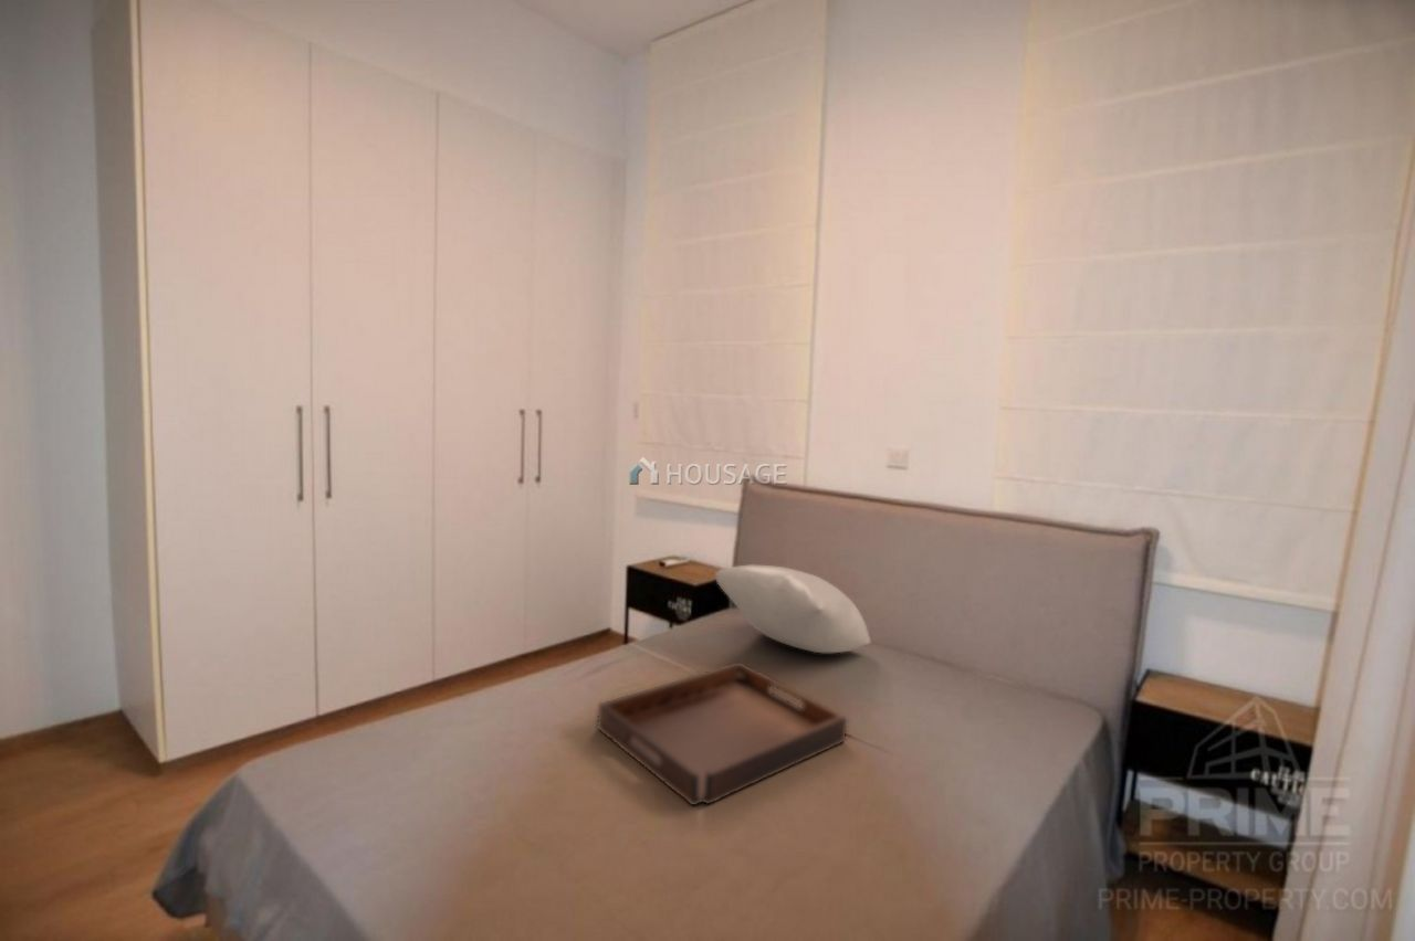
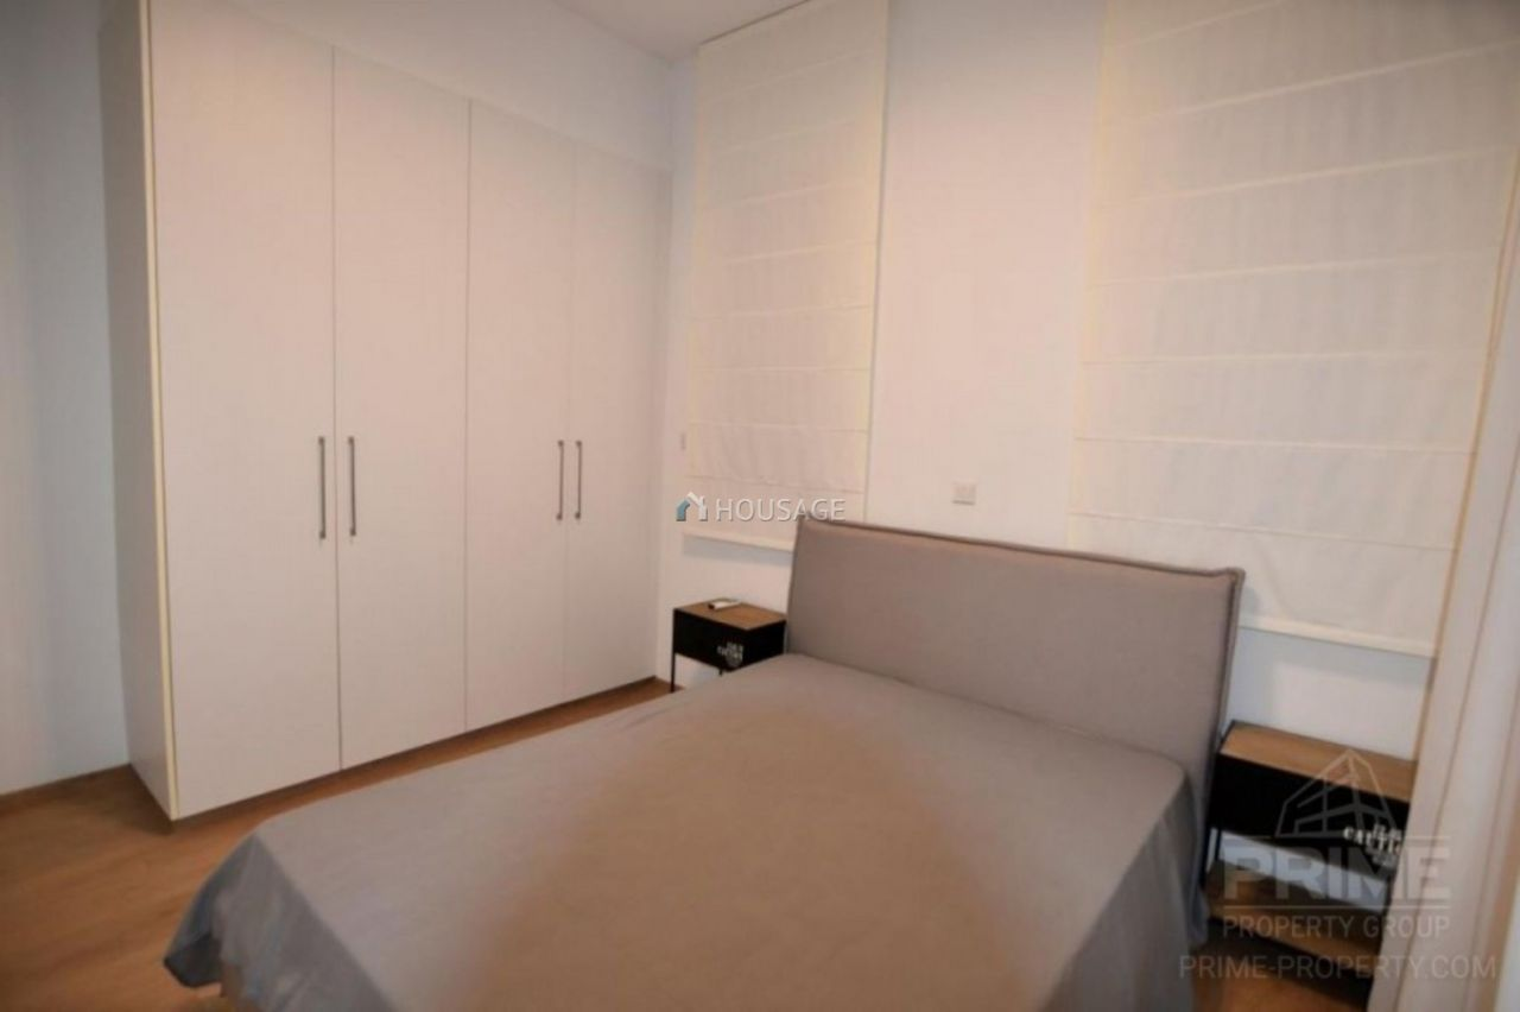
- pillow (795, 607)
- serving tray (722, 721)
